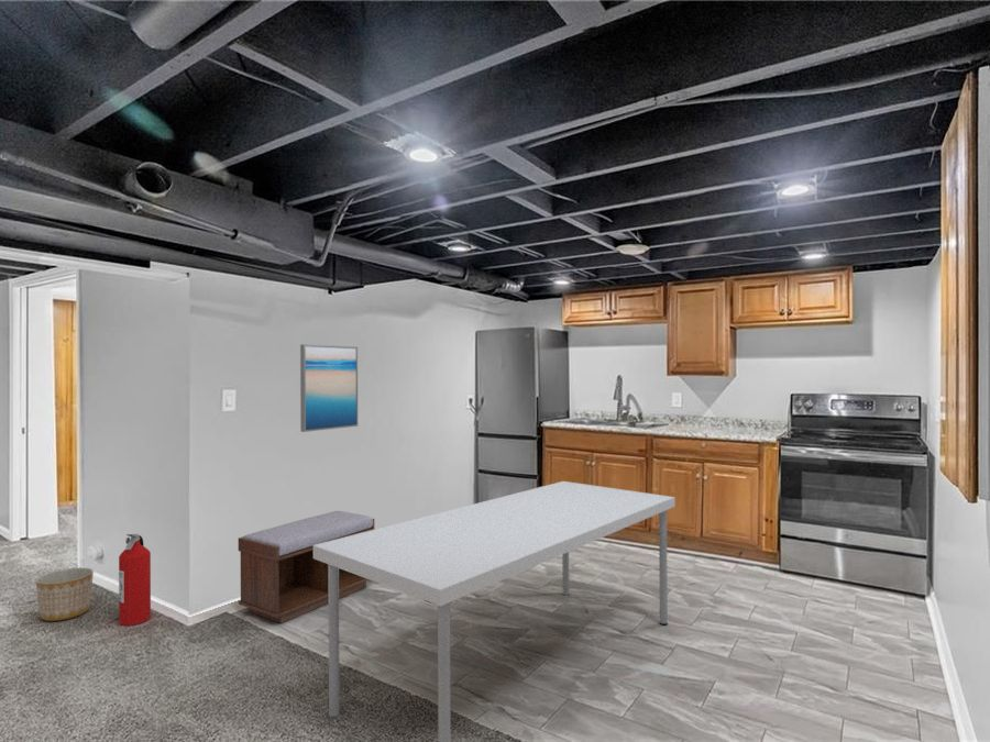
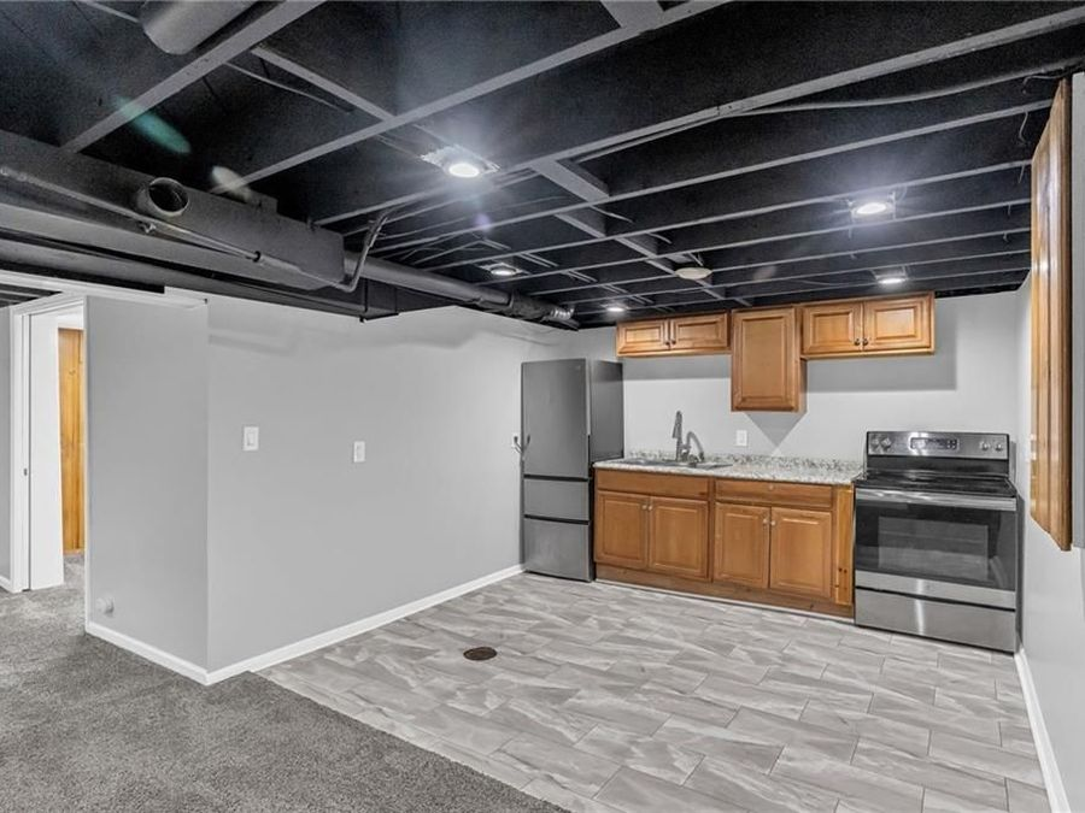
- dining table (515, 574)
- wall art (330, 387)
- fire extinguisher (134, 575)
- bench (310, 561)
- planter (65, 594)
